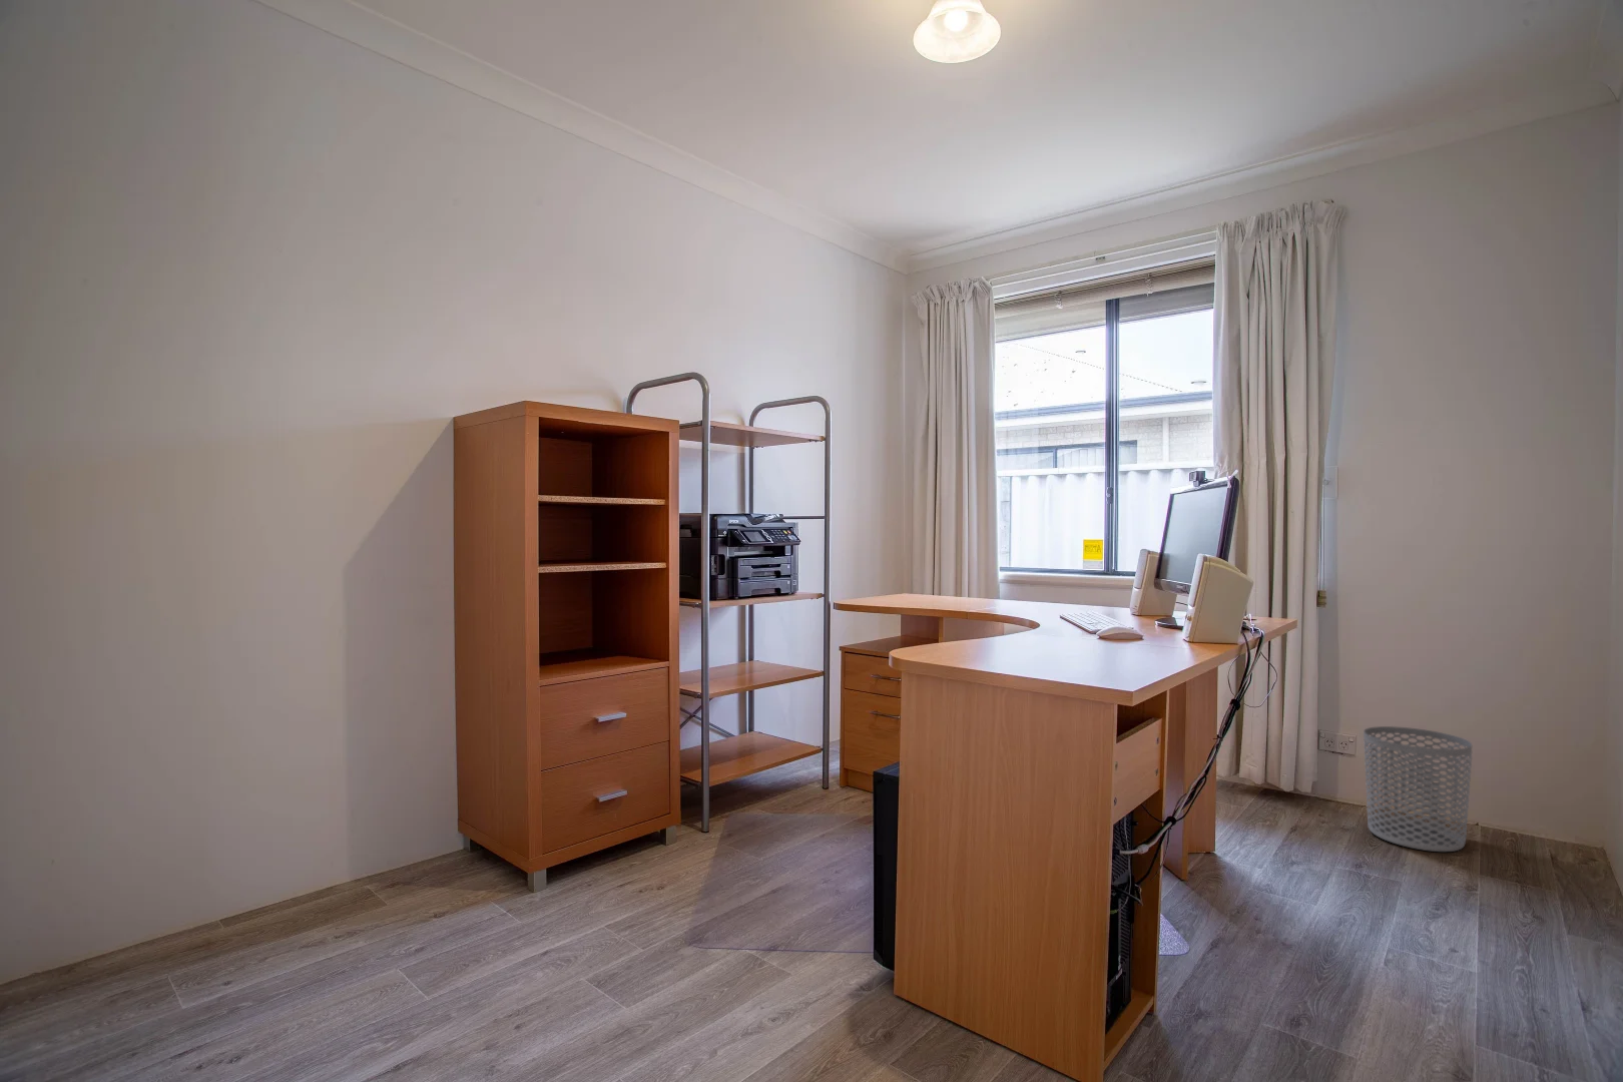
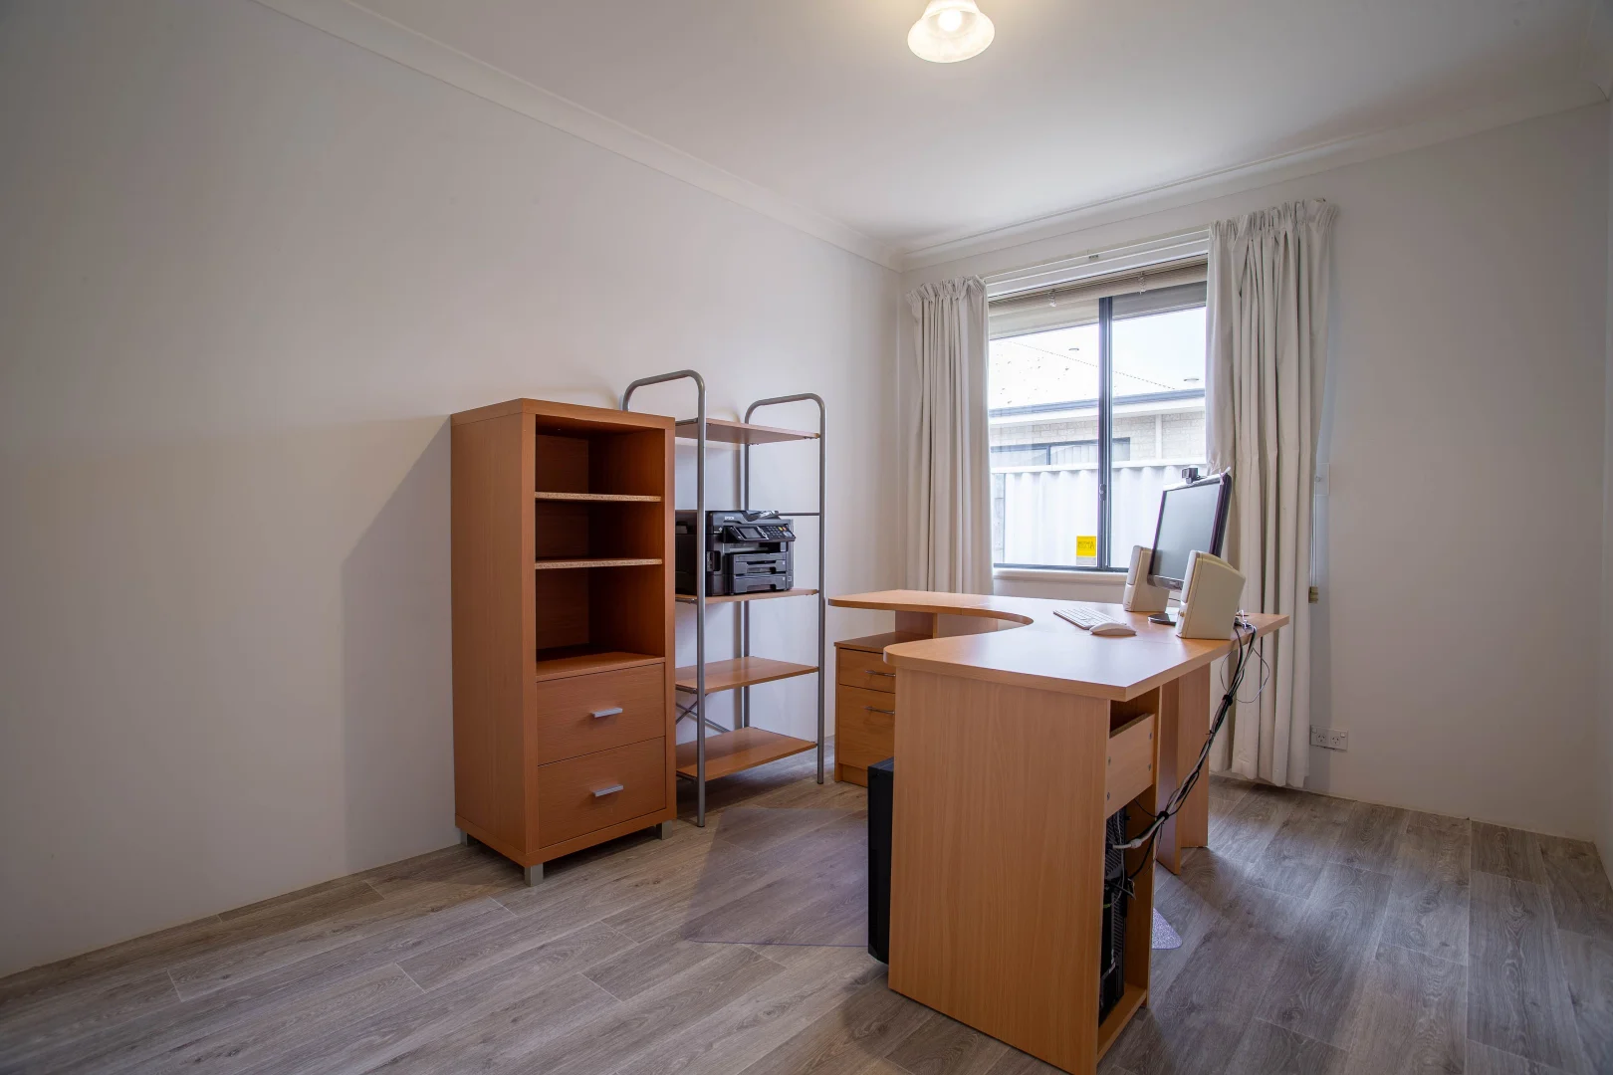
- waste bin (1415, 787)
